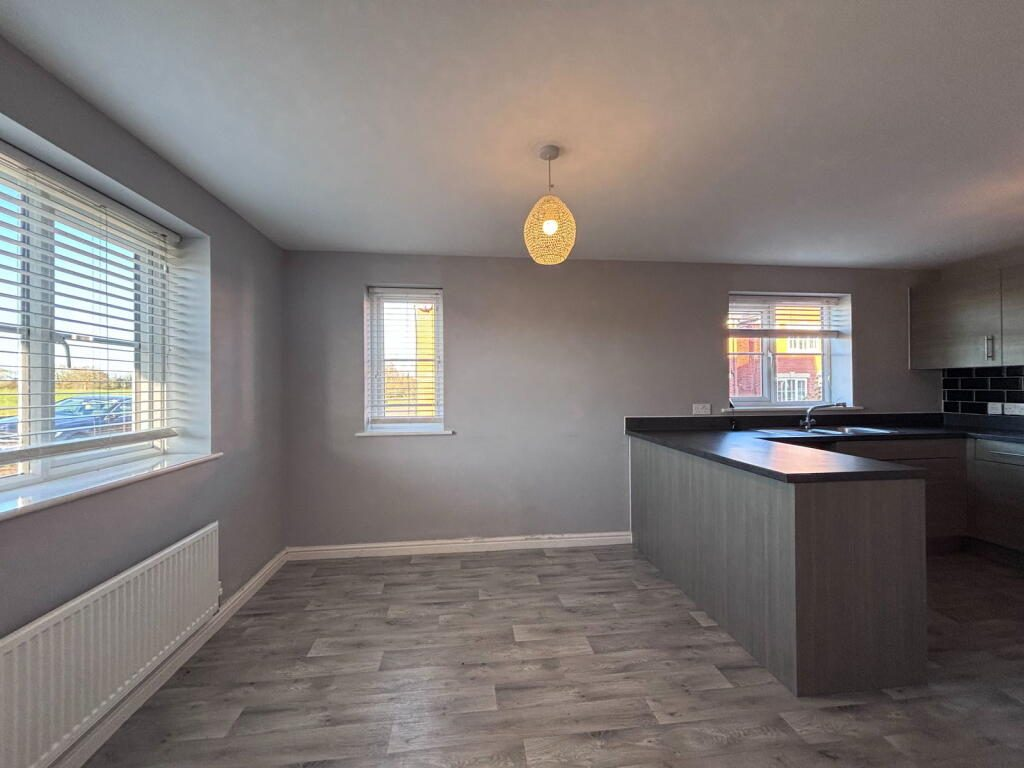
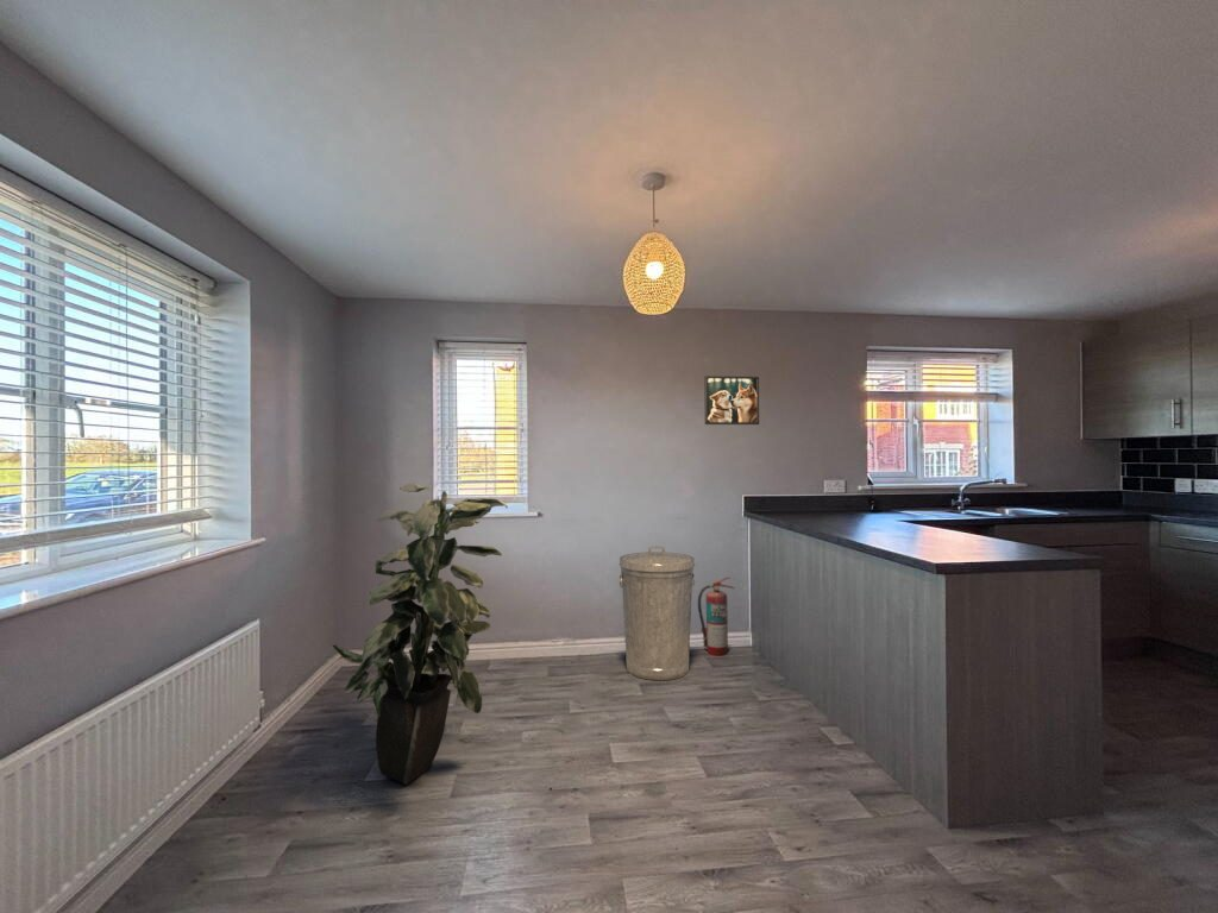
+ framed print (732, 399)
+ trash can (657, 606)
+ fire extinguisher (716, 613)
+ indoor plant (425, 626)
